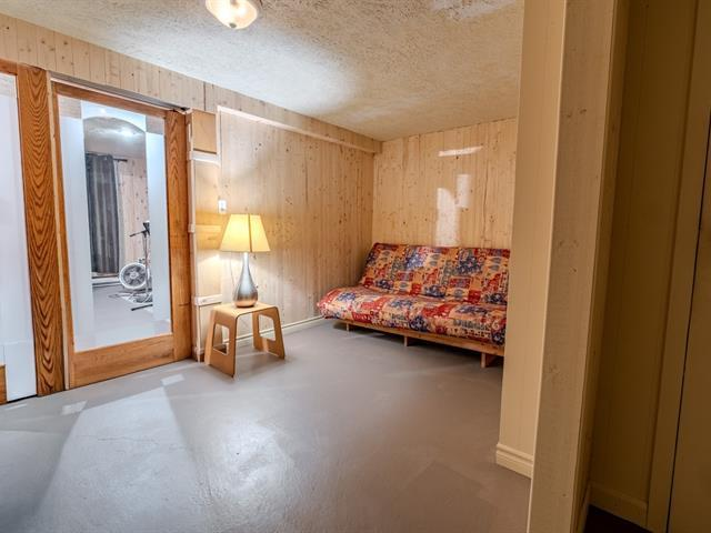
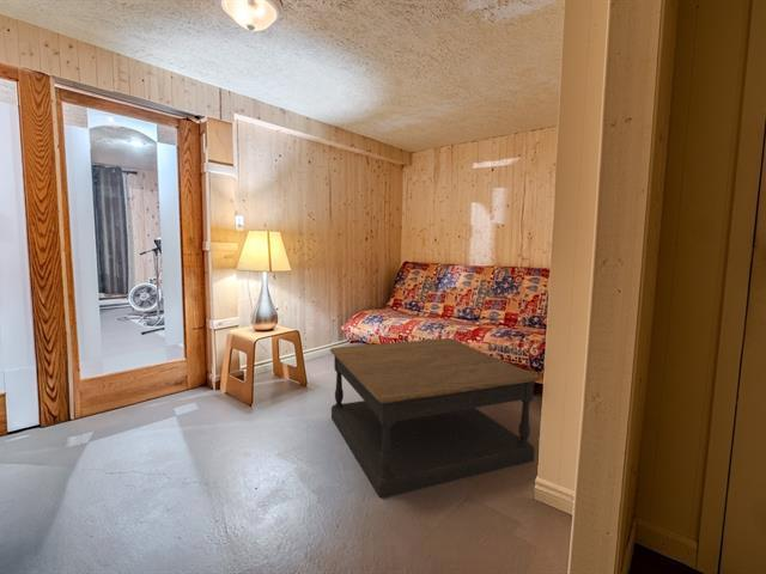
+ coffee table (422, 398)
